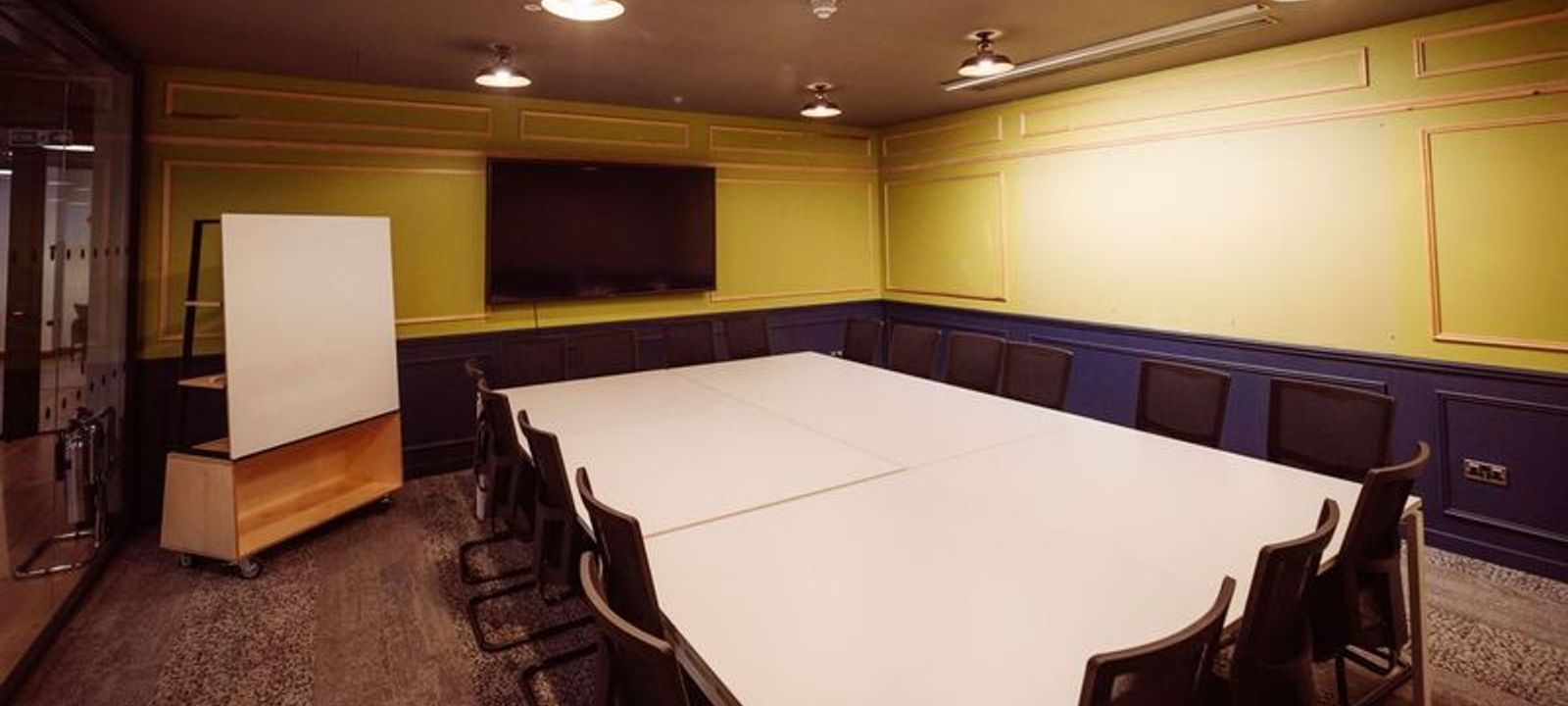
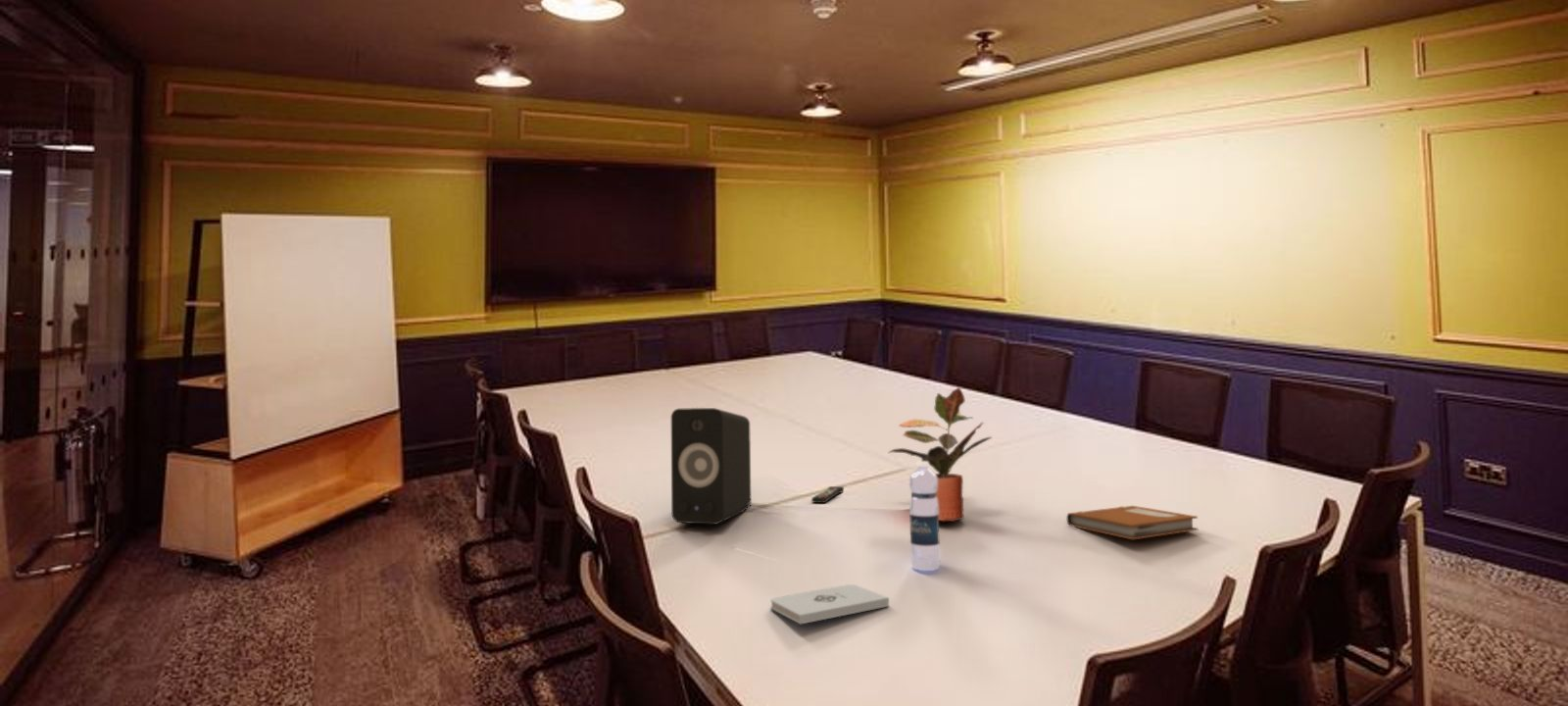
+ potted plant (944, 451)
+ remote control (828, 493)
+ notepad (828, 602)
+ speaker (710, 462)
+ water bottle (924, 515)
+ notebook (1132, 520)
